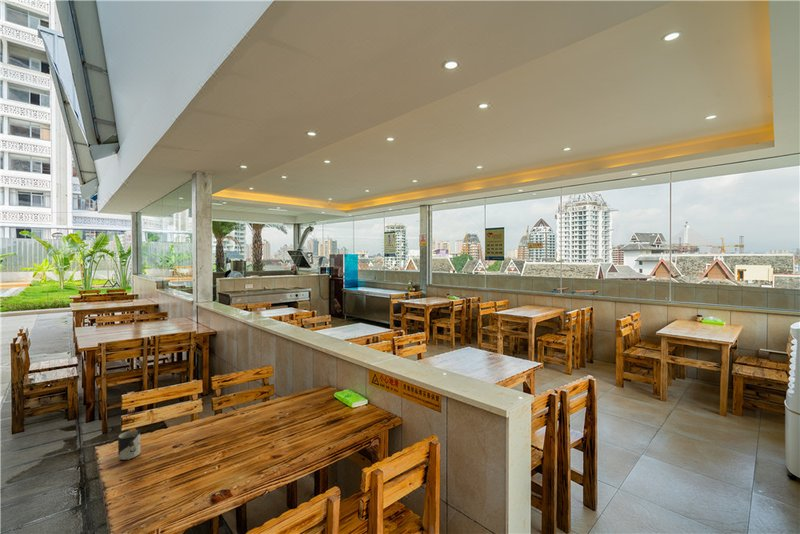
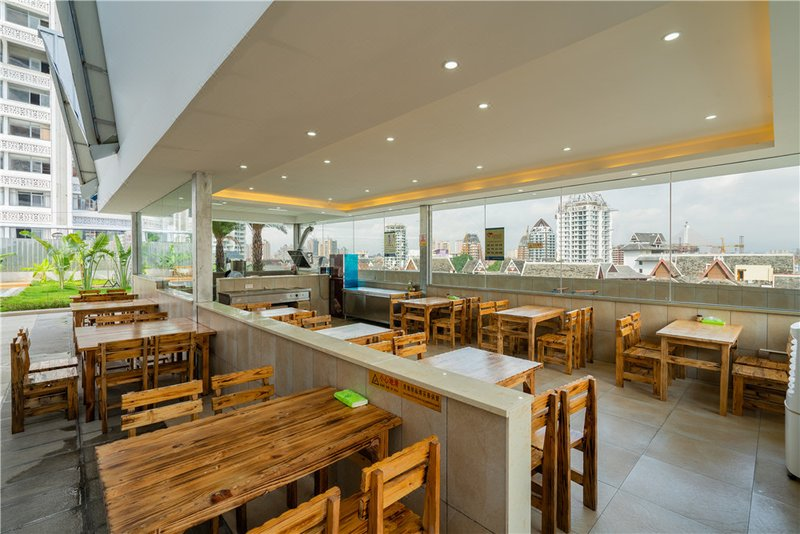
- cup (130, 446)
